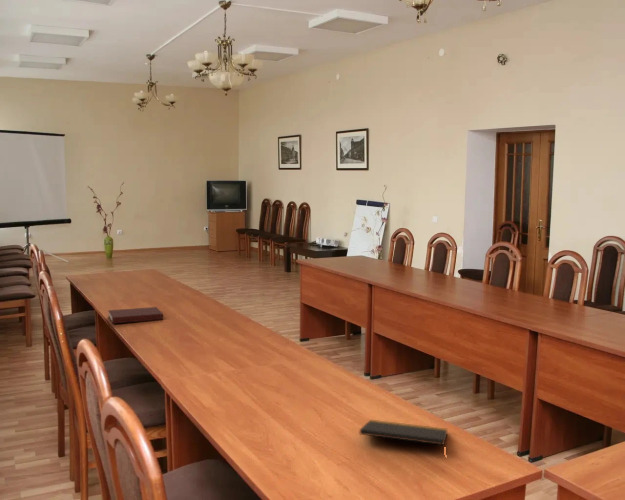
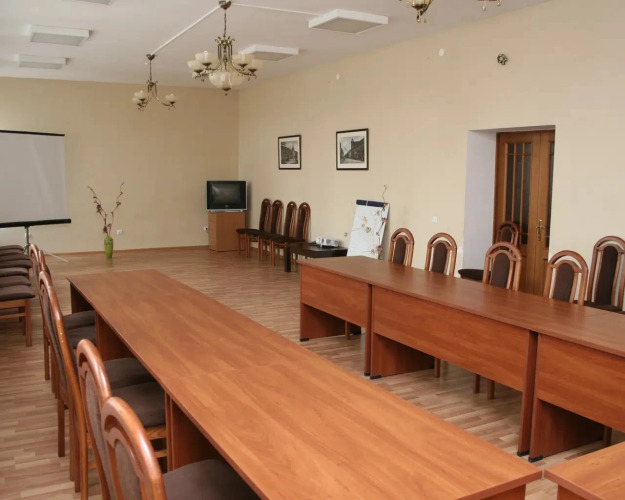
- notebook (135, 315)
- notepad (404, 431)
